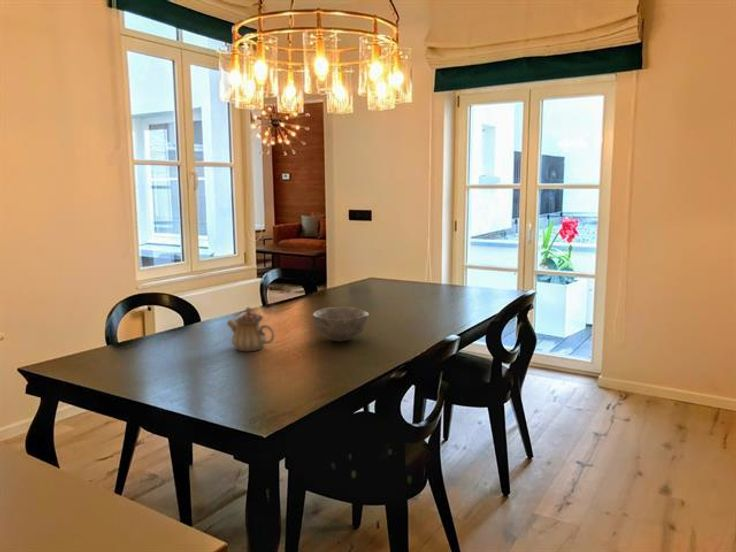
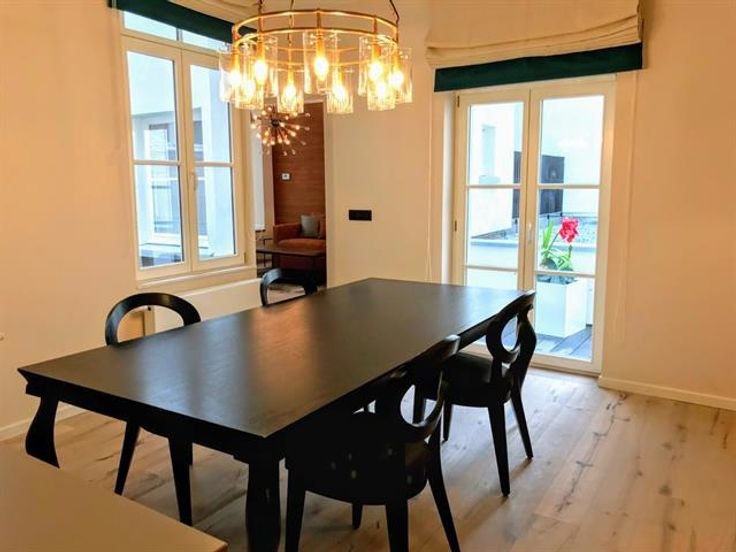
- teapot (250, 327)
- bowl (341, 325)
